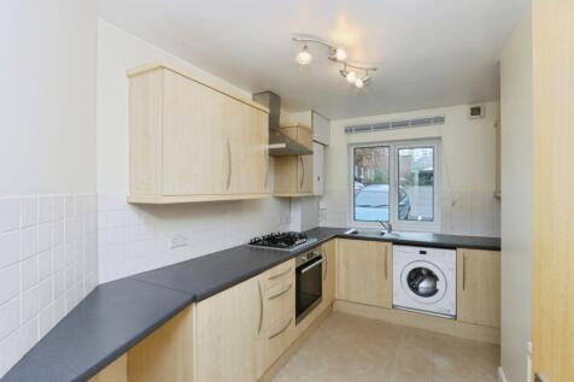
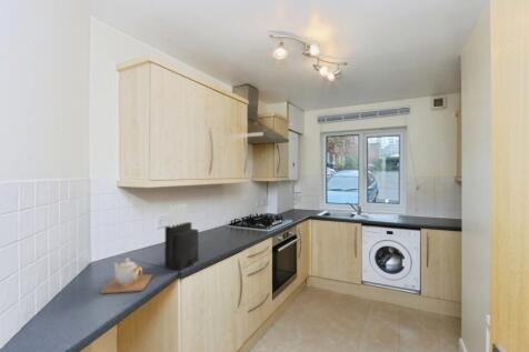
+ teapot (128, 270)
+ knife block (183, 234)
